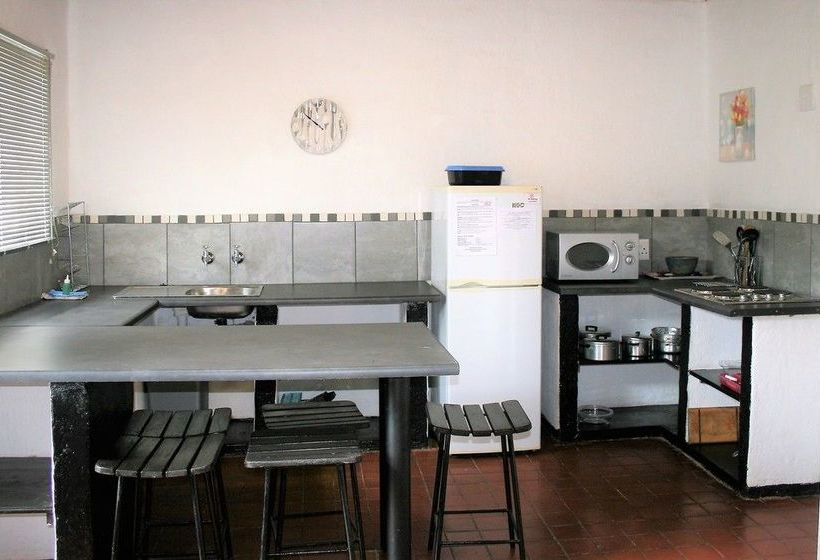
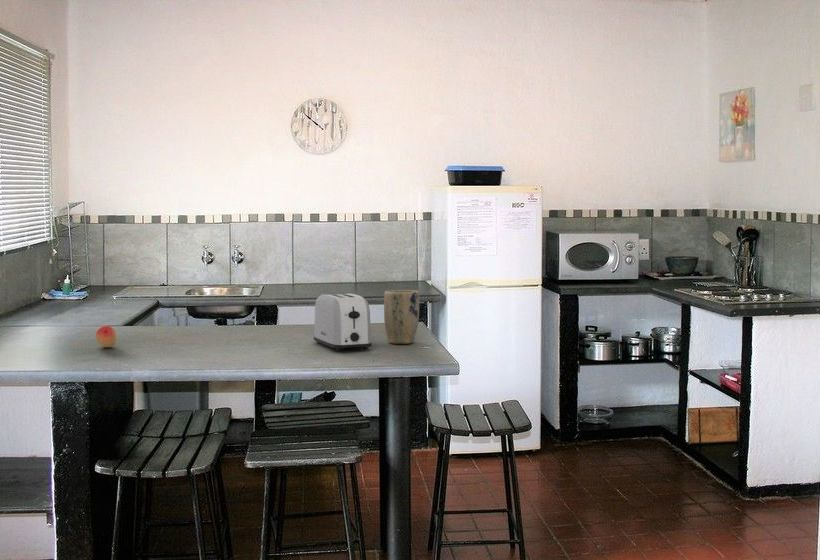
+ toaster (342, 320)
+ fruit (106, 336)
+ plant pot (401, 316)
